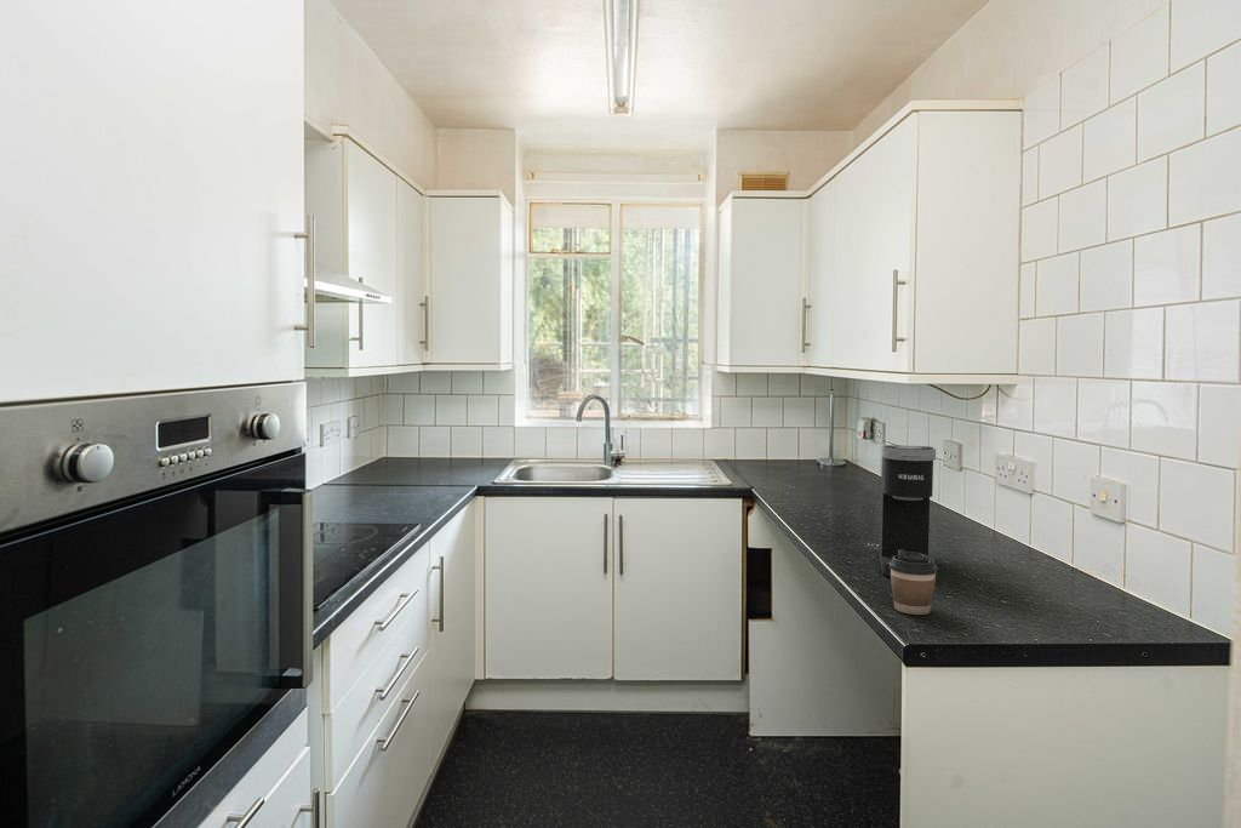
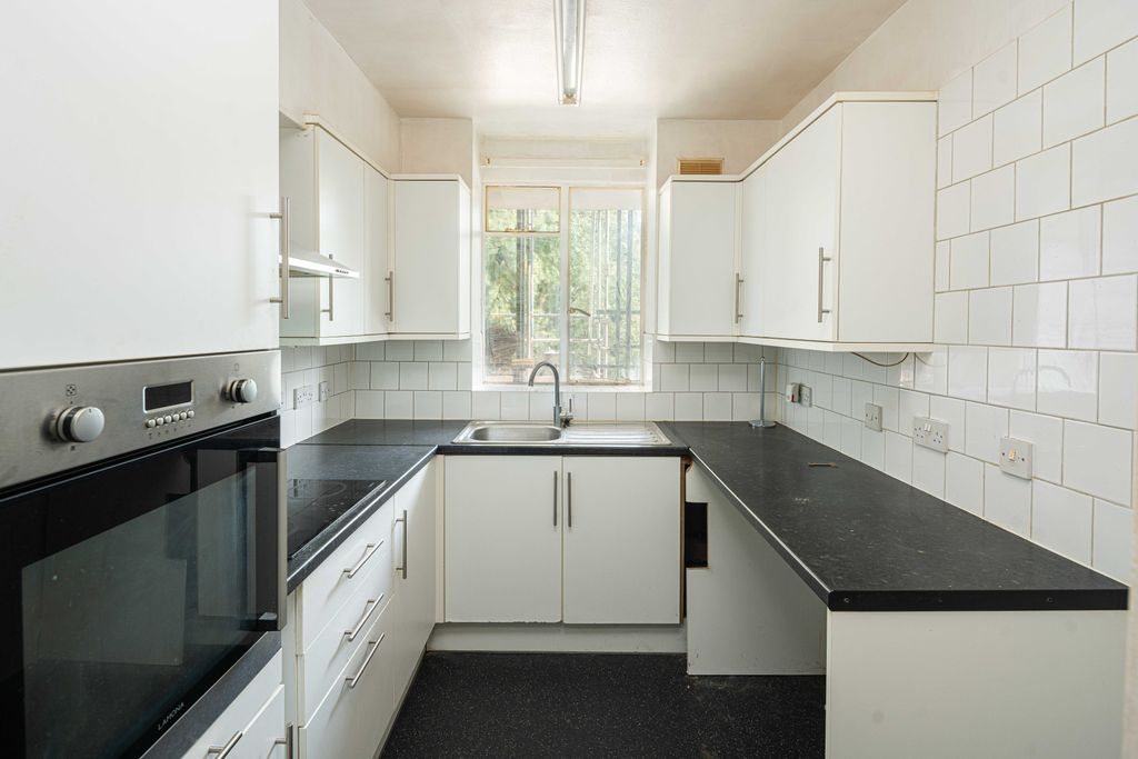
- coffee cup (913, 579)
- coffee maker (904, 506)
